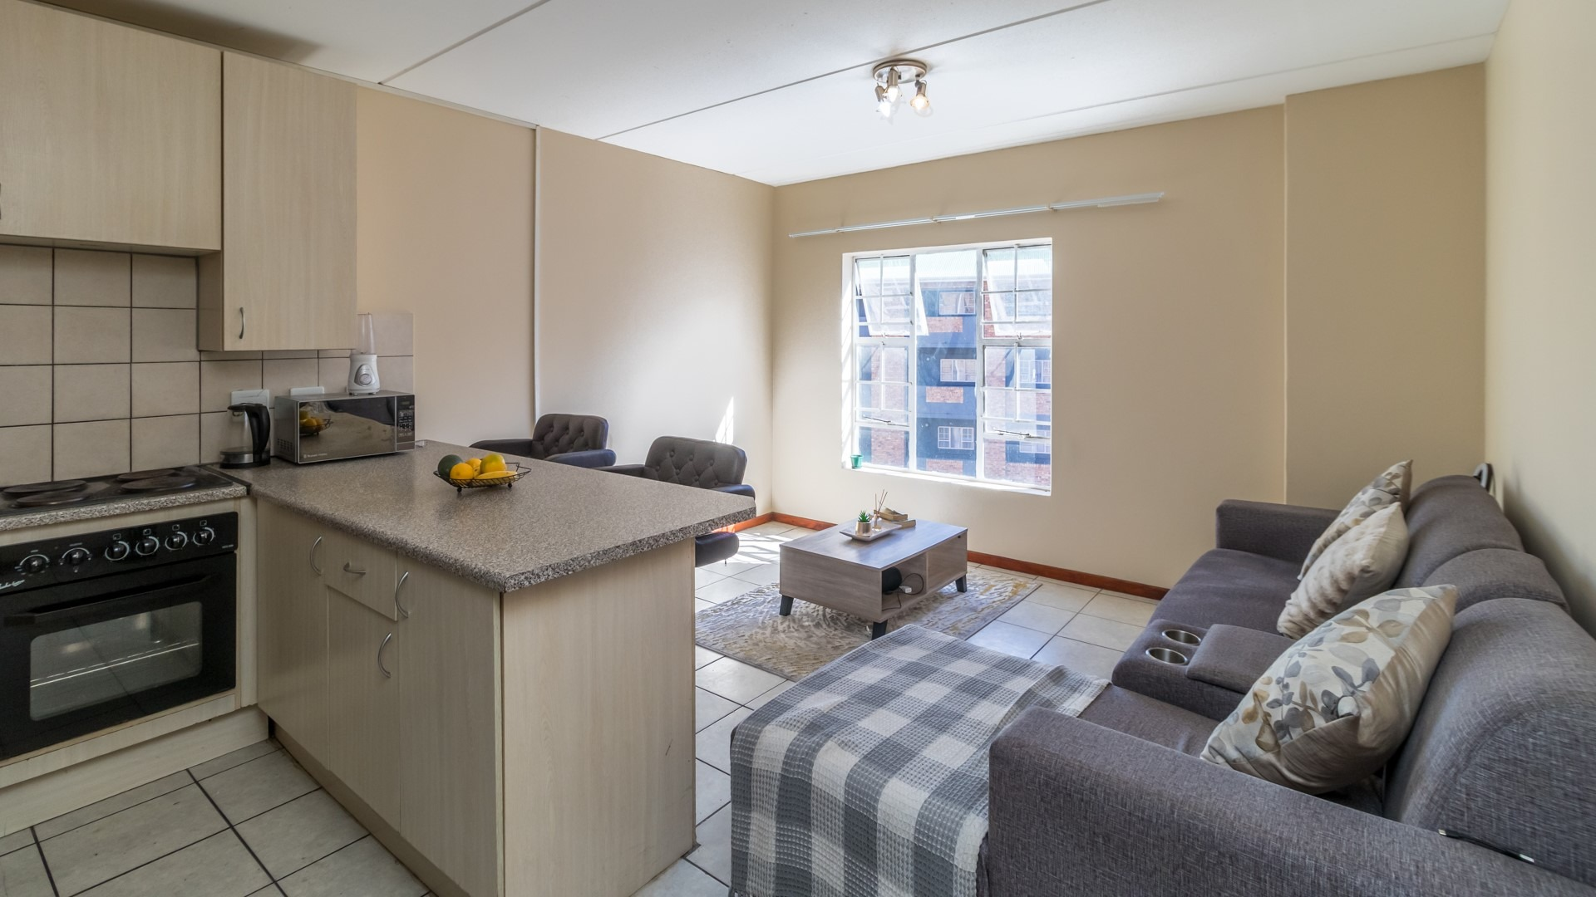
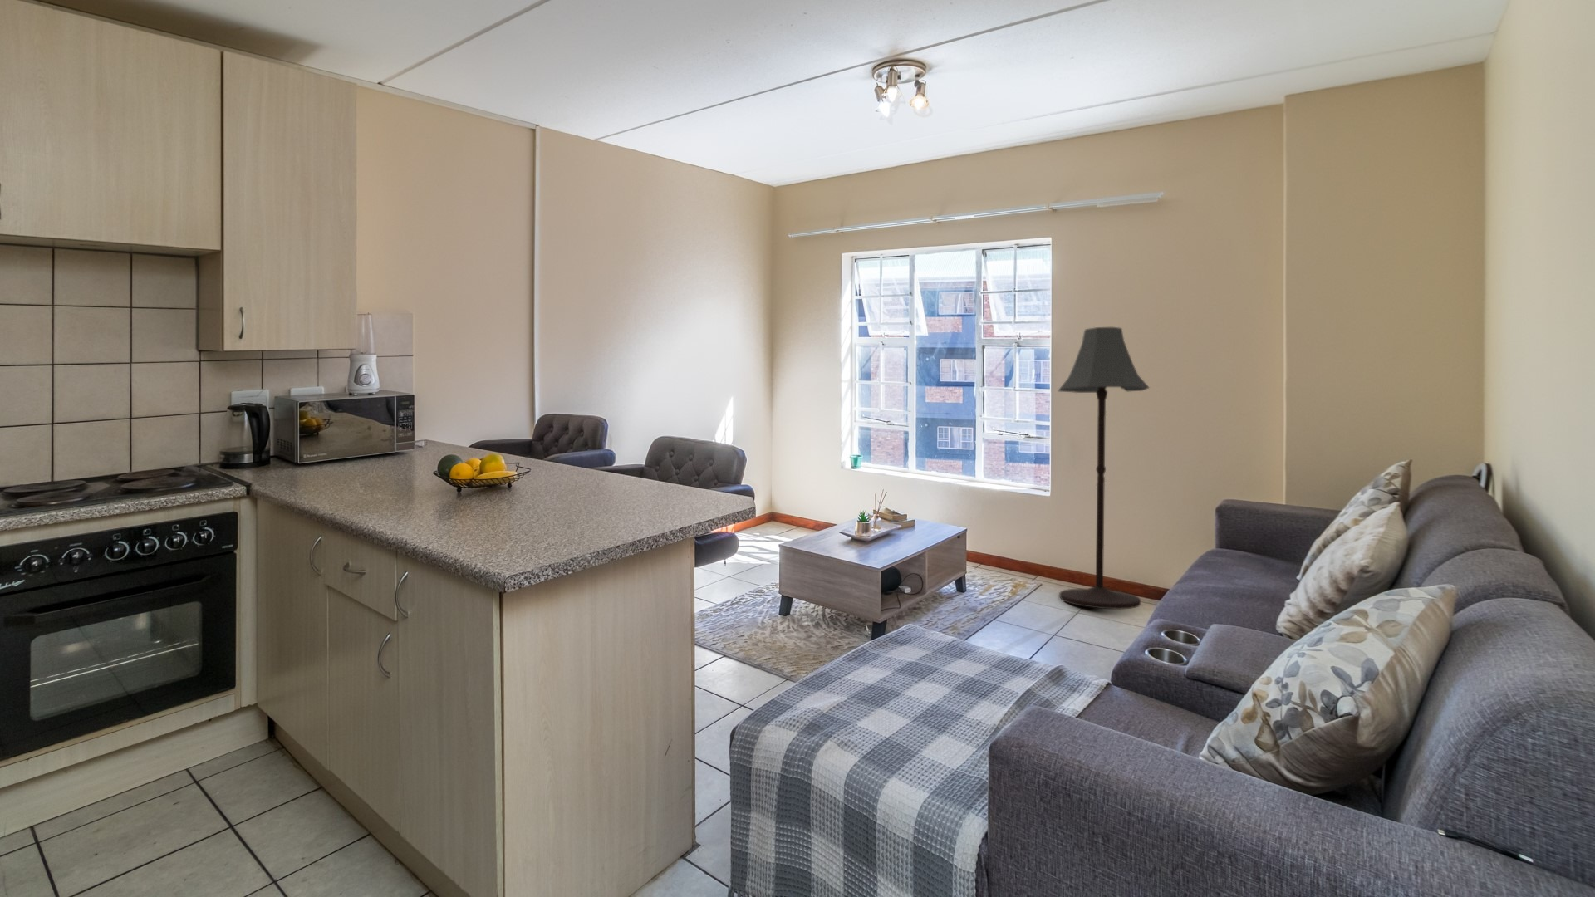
+ floor lamp (1101, 465)
